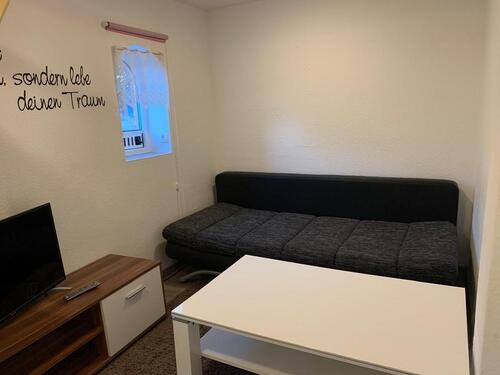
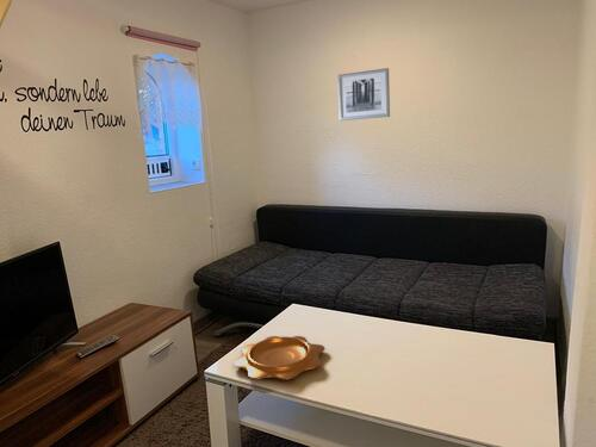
+ wall art (362, 95)
+ decorative bowl (280, 355)
